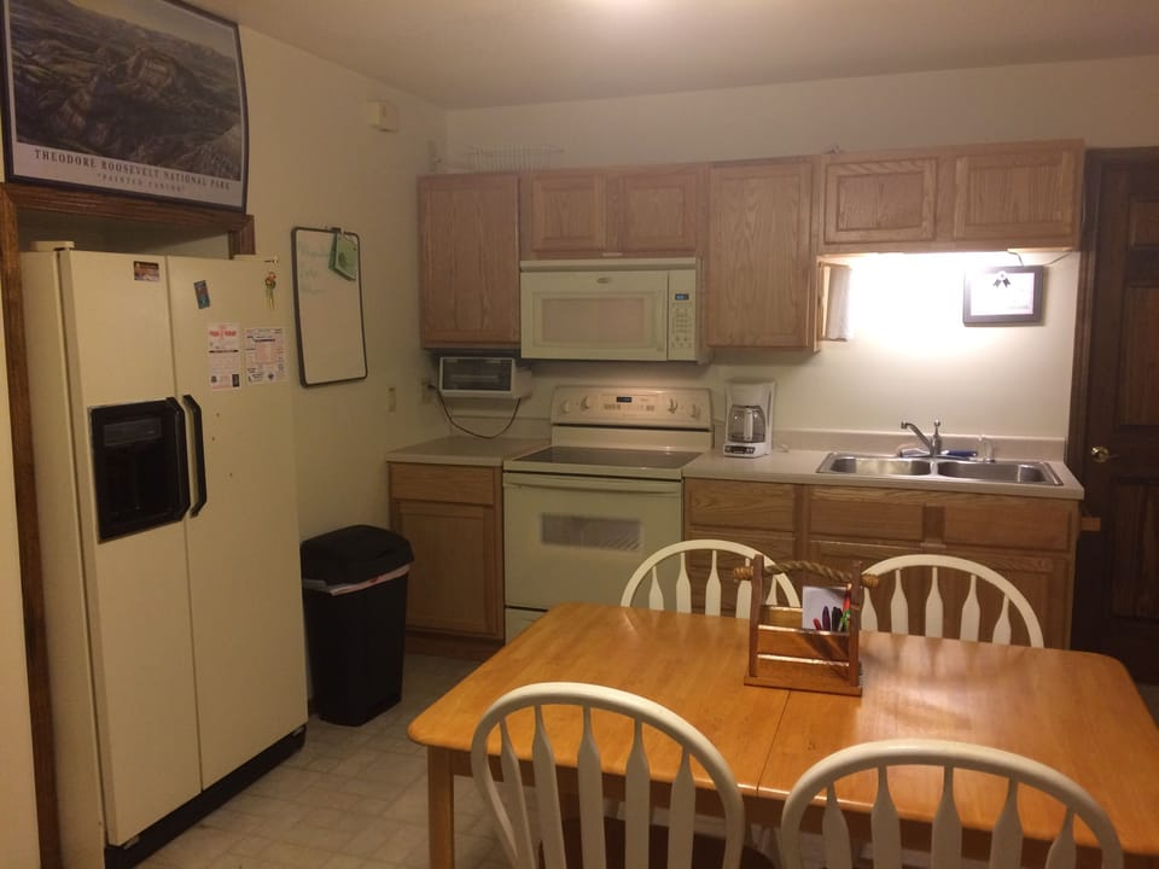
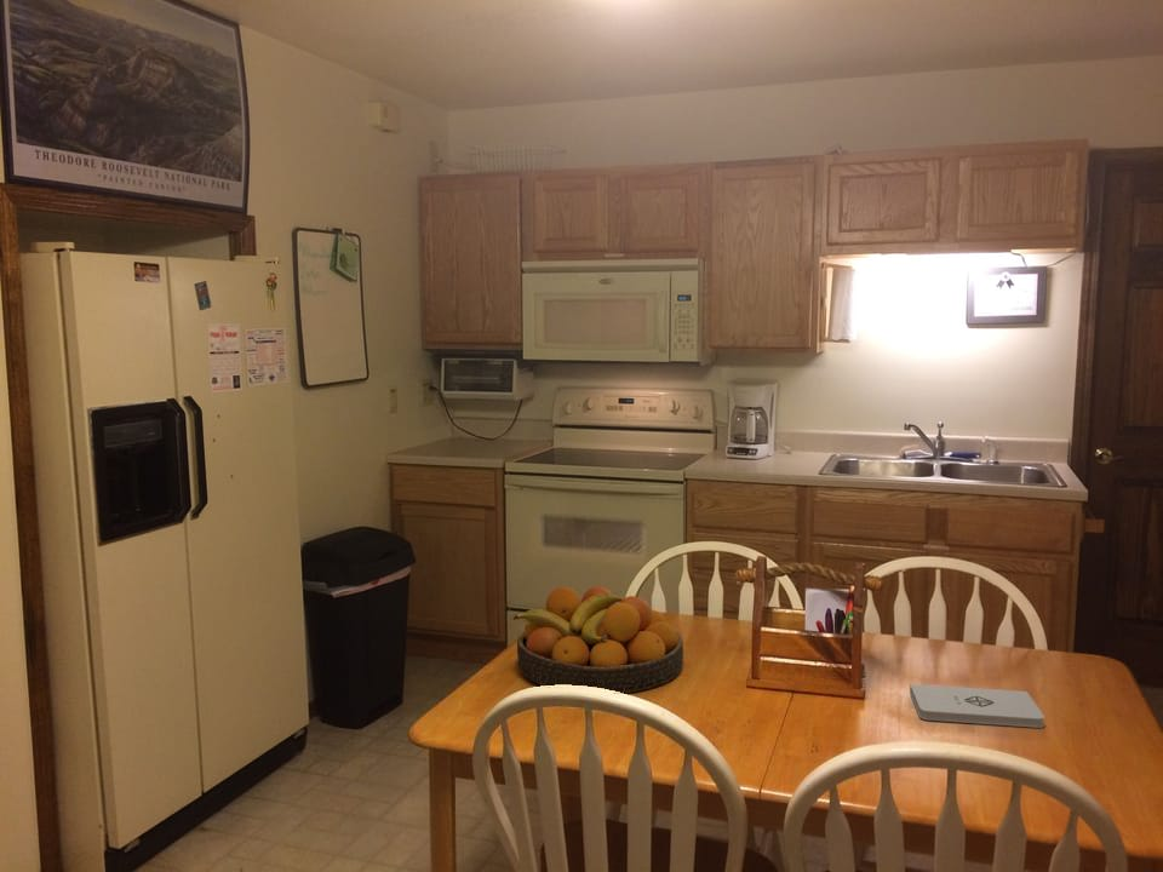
+ fruit bowl (600, 627)
+ notepad (974, 705)
